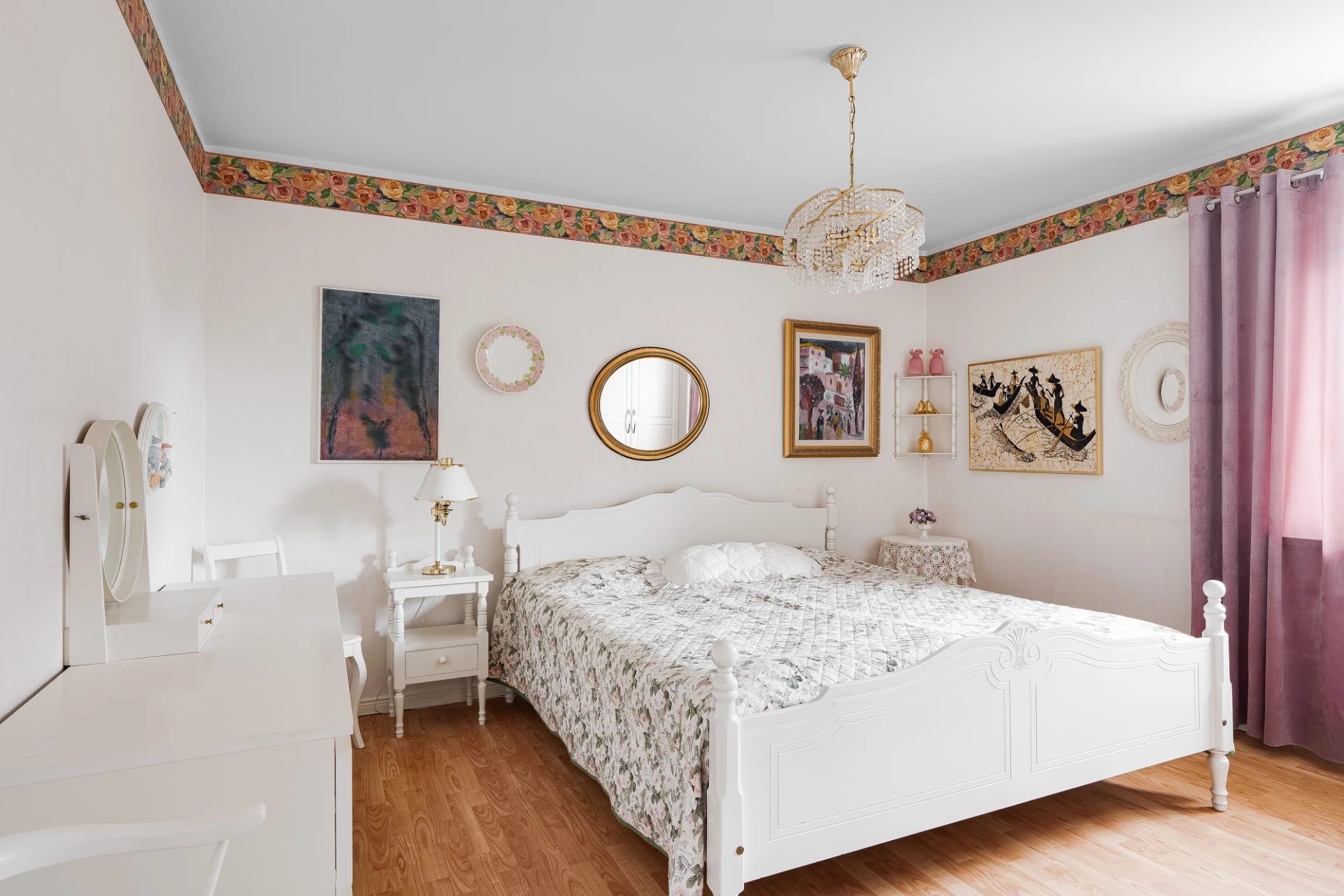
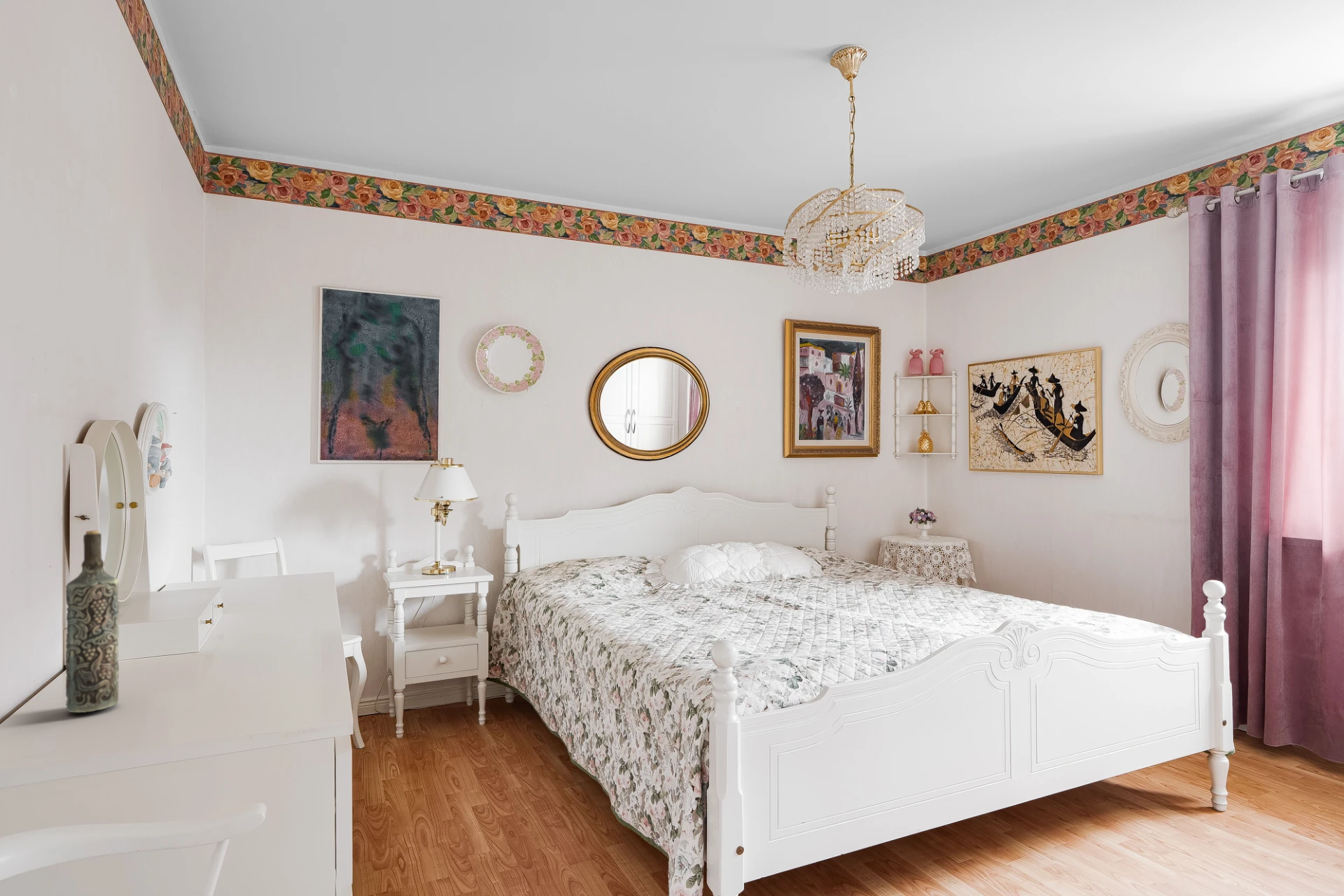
+ bottle (92, 620)
